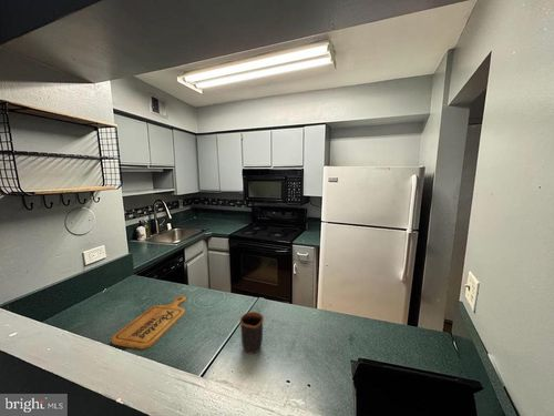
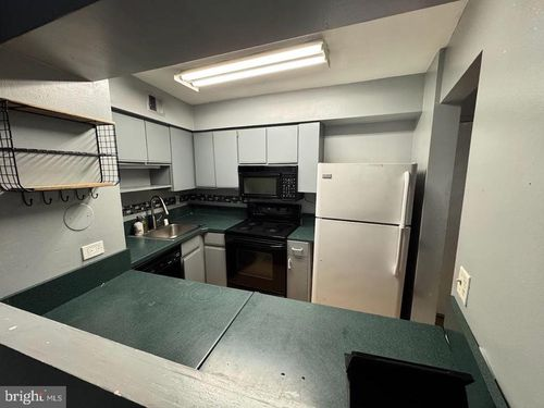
- mug (250, 329)
- cutting board (160, 317)
